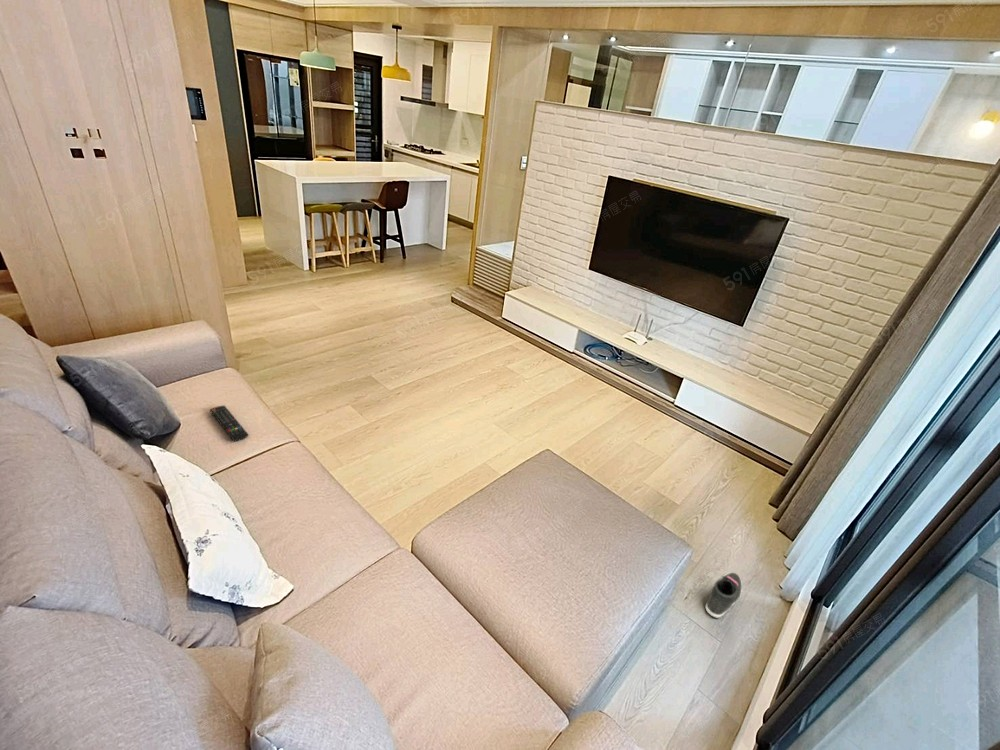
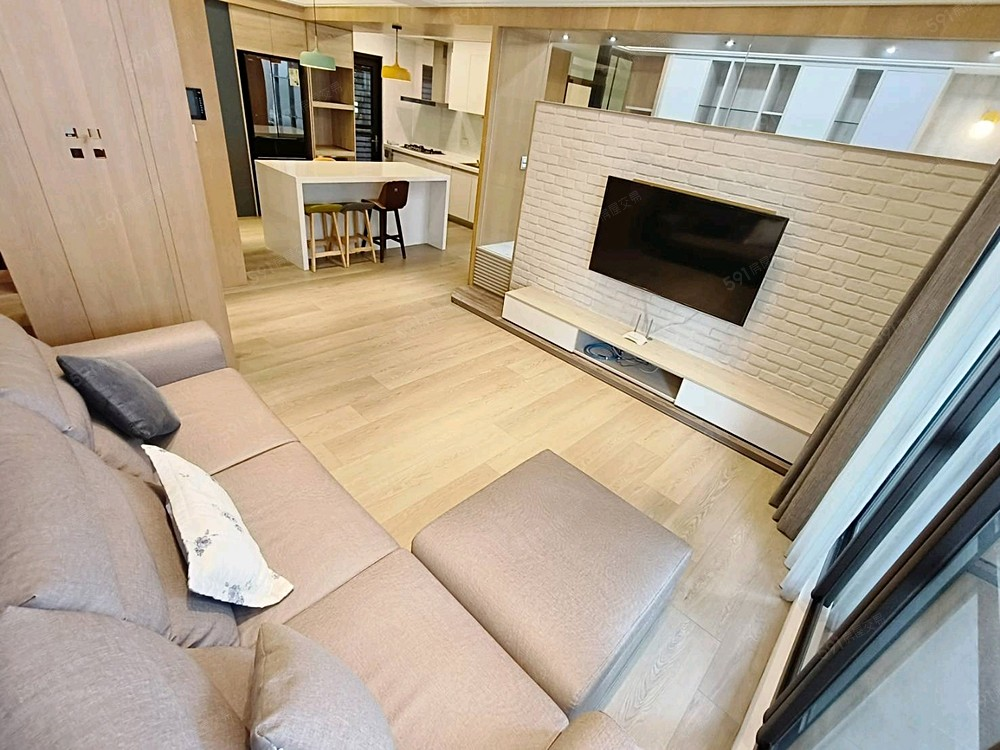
- remote control (228, 422)
- sneaker (729, 586)
